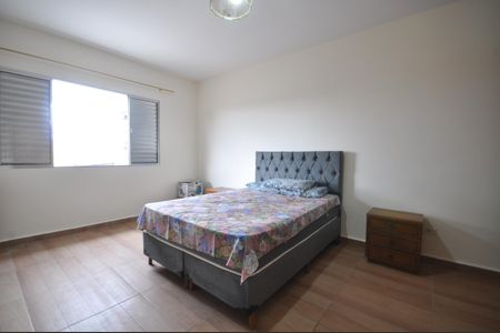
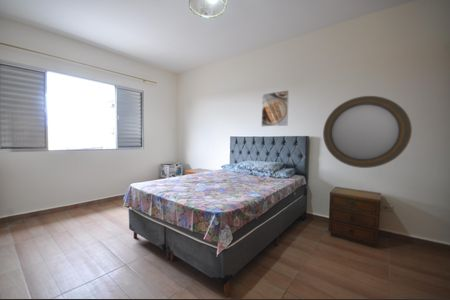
+ home mirror (362, 132)
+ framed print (274, 109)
